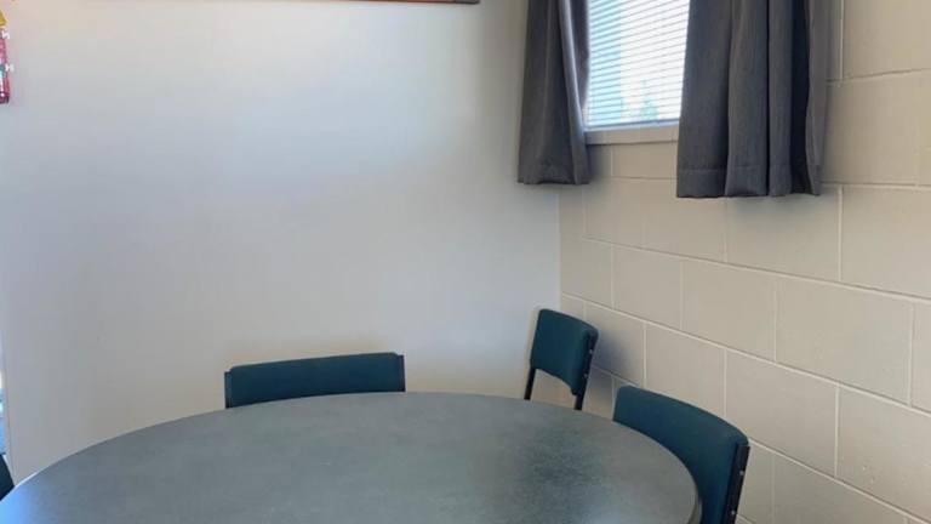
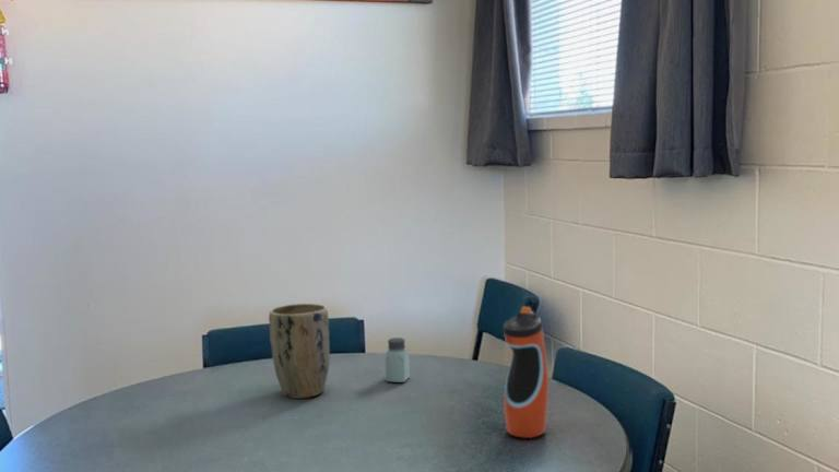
+ saltshaker (397, 359)
+ plant pot (300, 350)
+ water bottle (524, 369)
